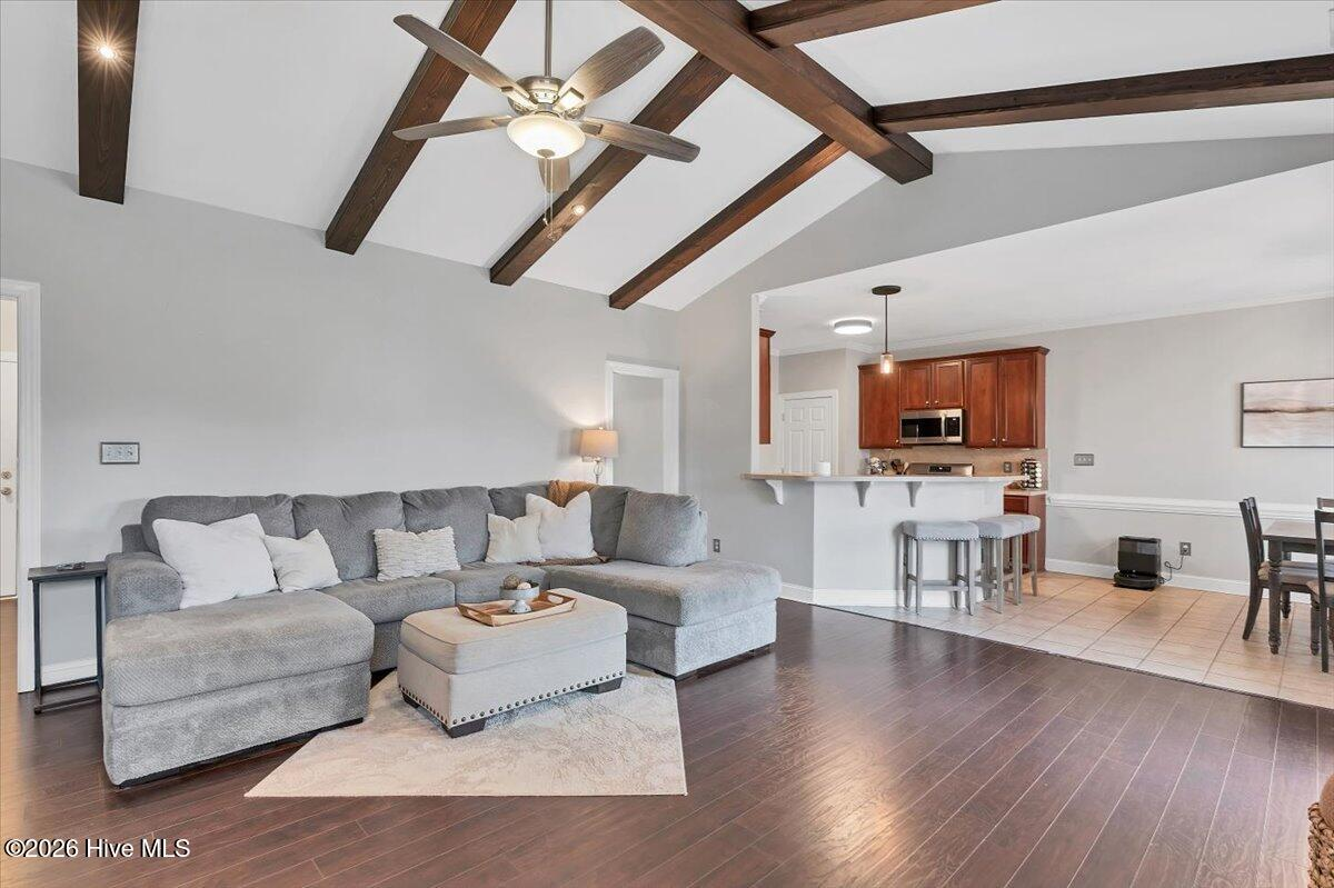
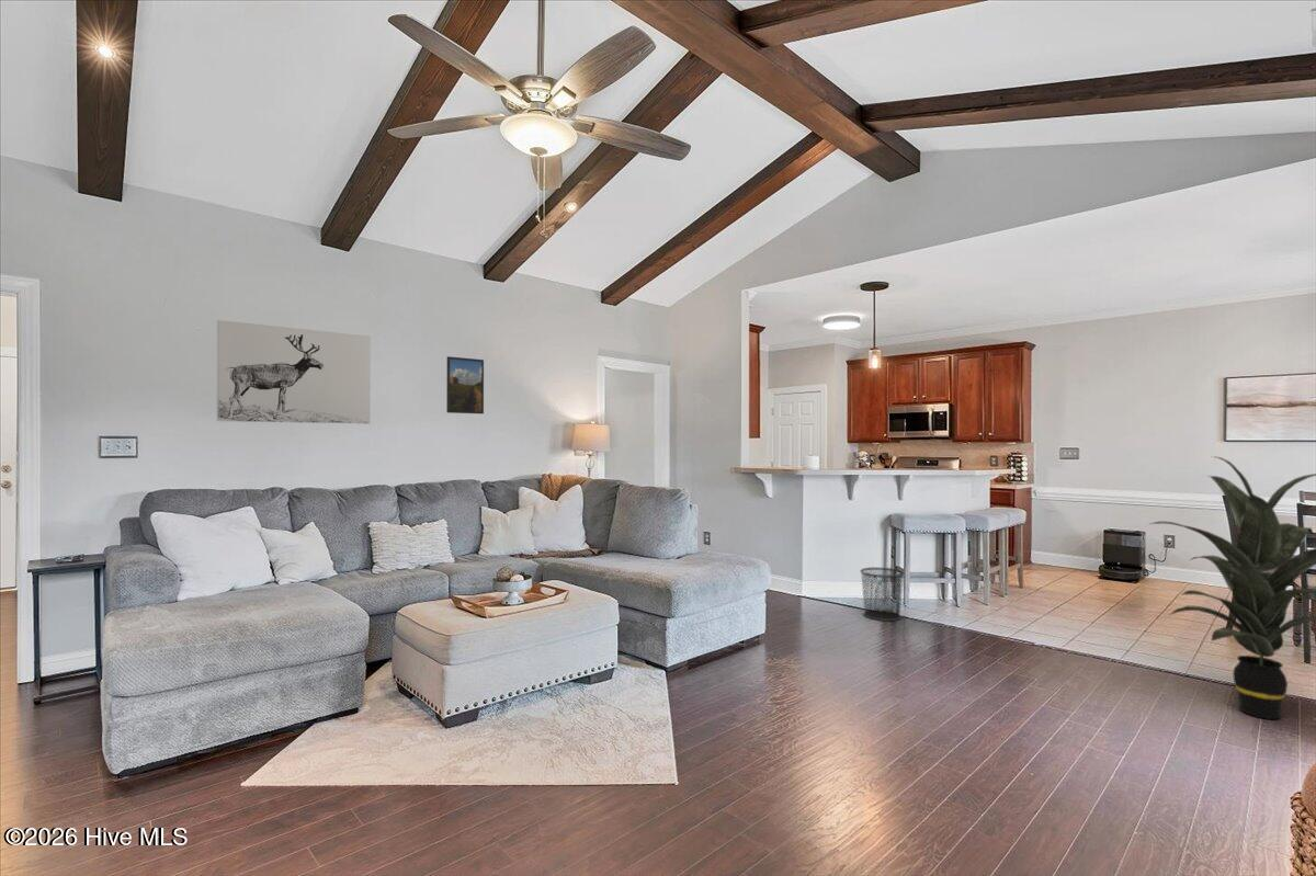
+ wall art (298, 375)
+ waste bin (882, 593)
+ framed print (465, 385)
+ indoor plant (1248, 582)
